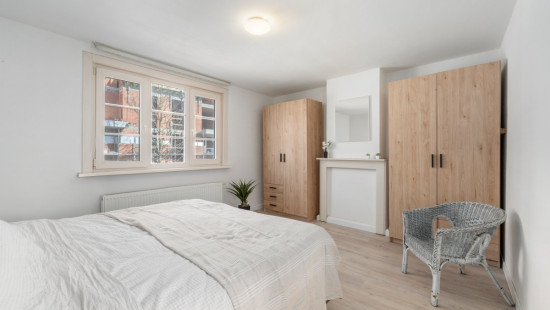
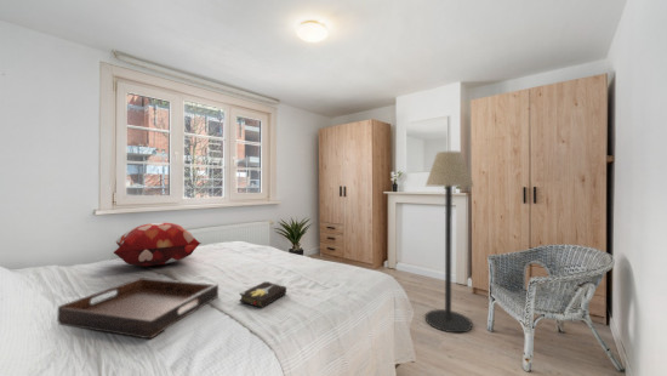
+ serving tray (144, 301)
+ decorative pillow (158, 243)
+ hardback book (263, 292)
+ floor lamp (447, 237)
